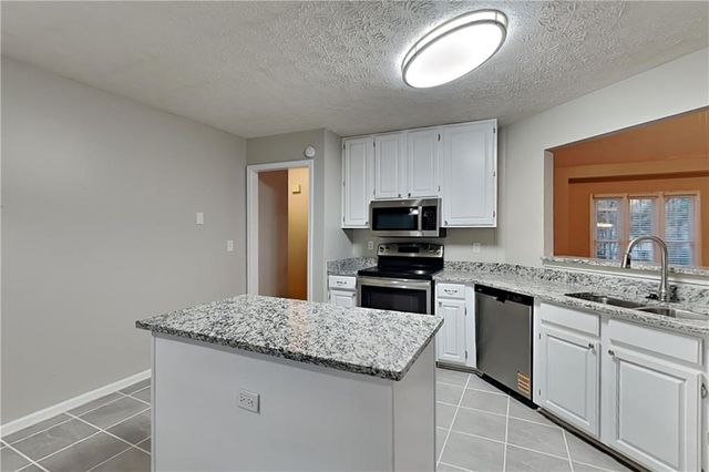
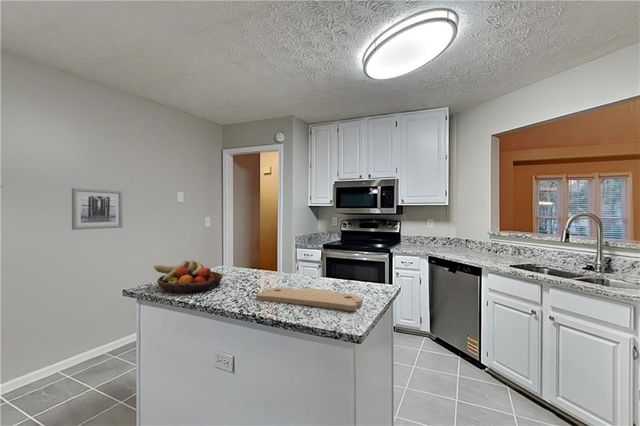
+ wall art (98, 209)
+ fruit bowl (190, 274)
+ cutting board (310, 296)
